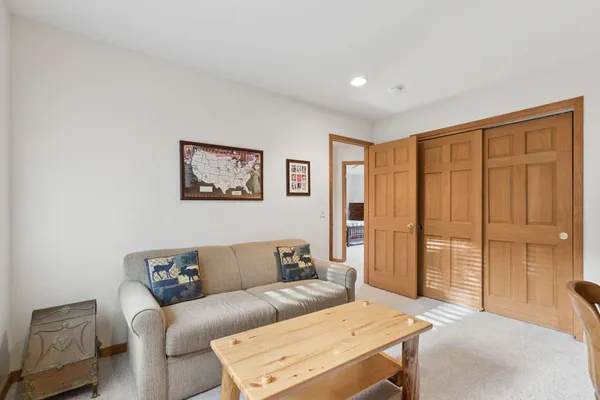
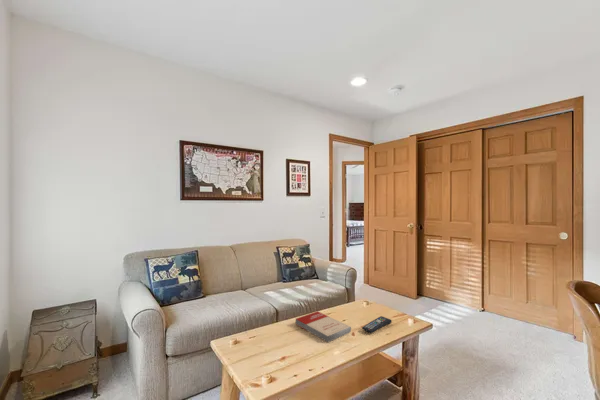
+ book (322, 325)
+ remote control (377, 324)
